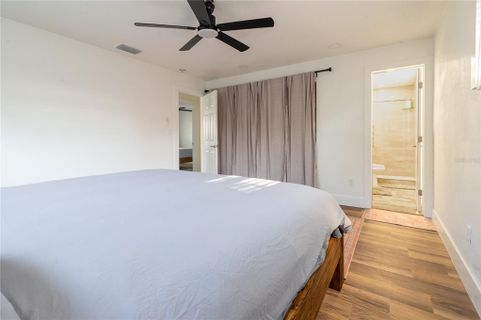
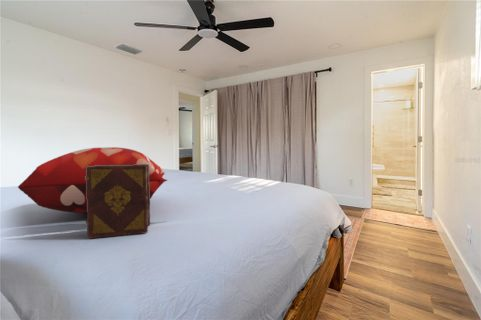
+ diary (118, 198)
+ decorative pillow (111, 164)
